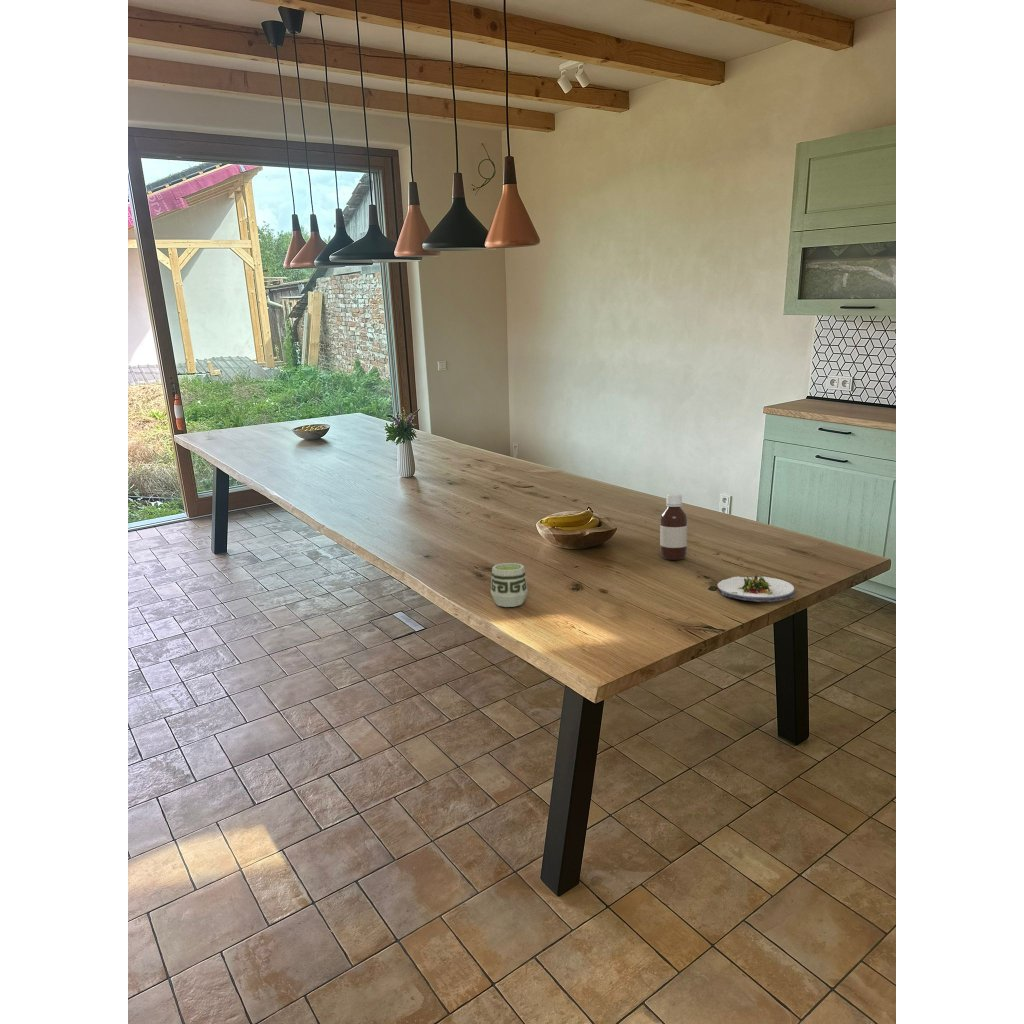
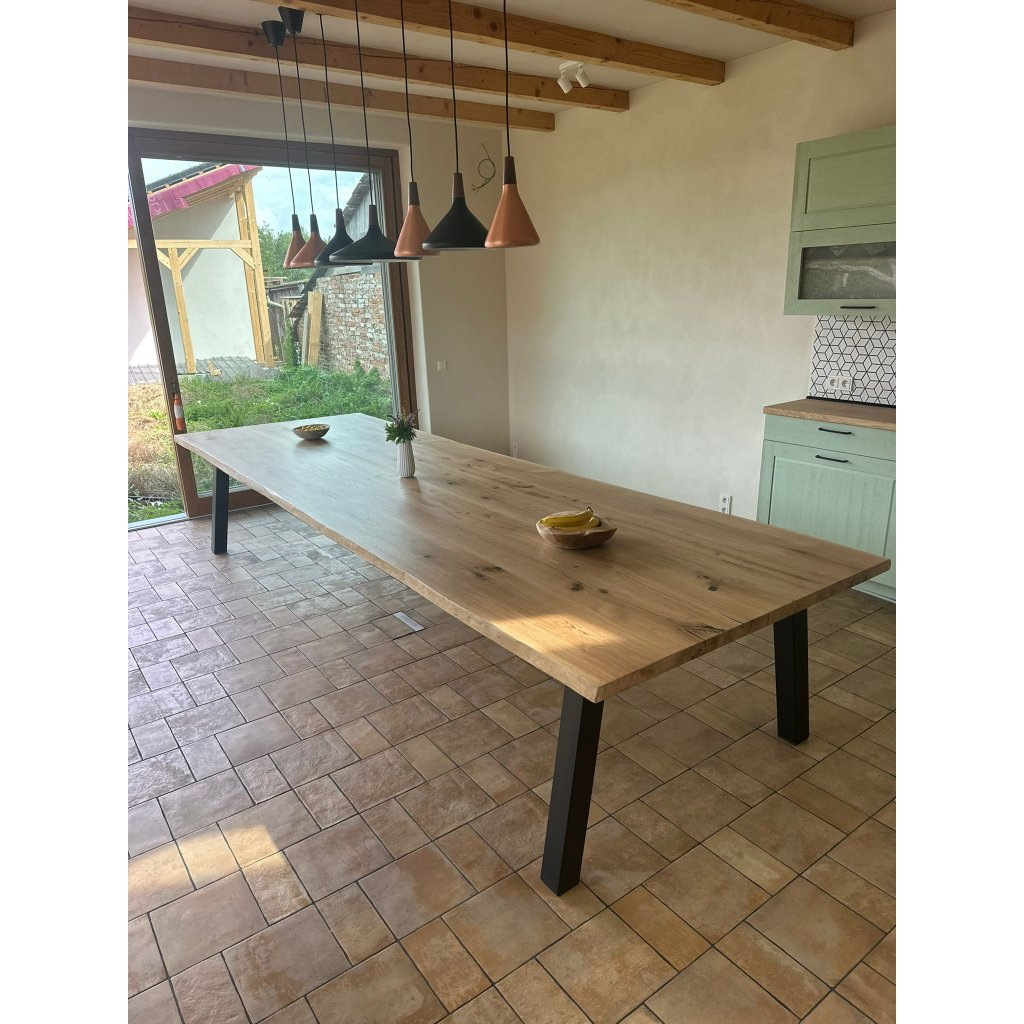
- bottle (673, 526)
- salad plate (755, 583)
- cup (508, 584)
